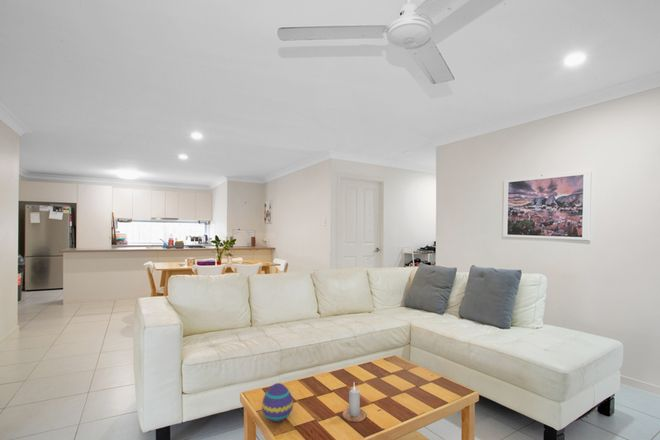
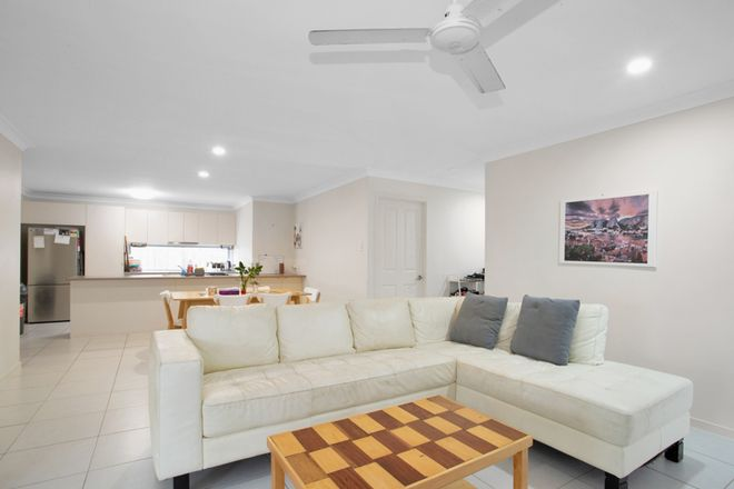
- decorative egg (277, 401)
- candle (354, 397)
